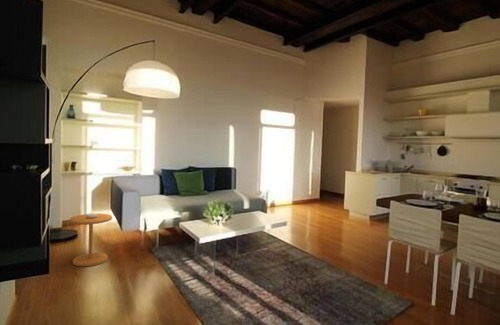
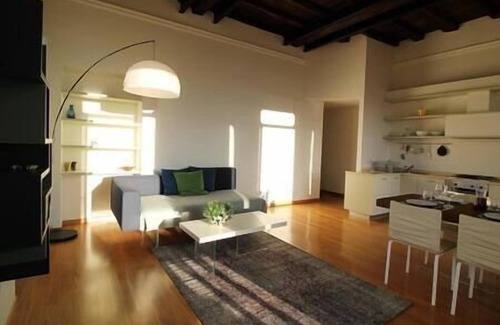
- side table (90, 237)
